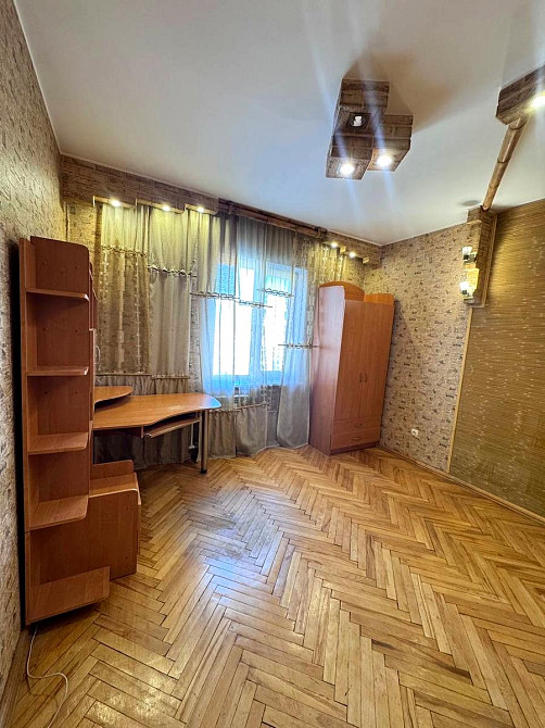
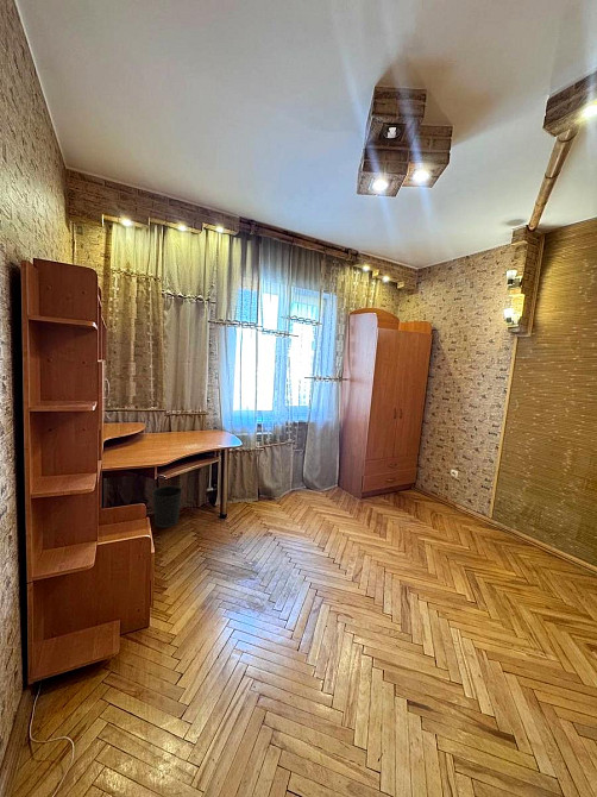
+ wastebasket (166, 506)
